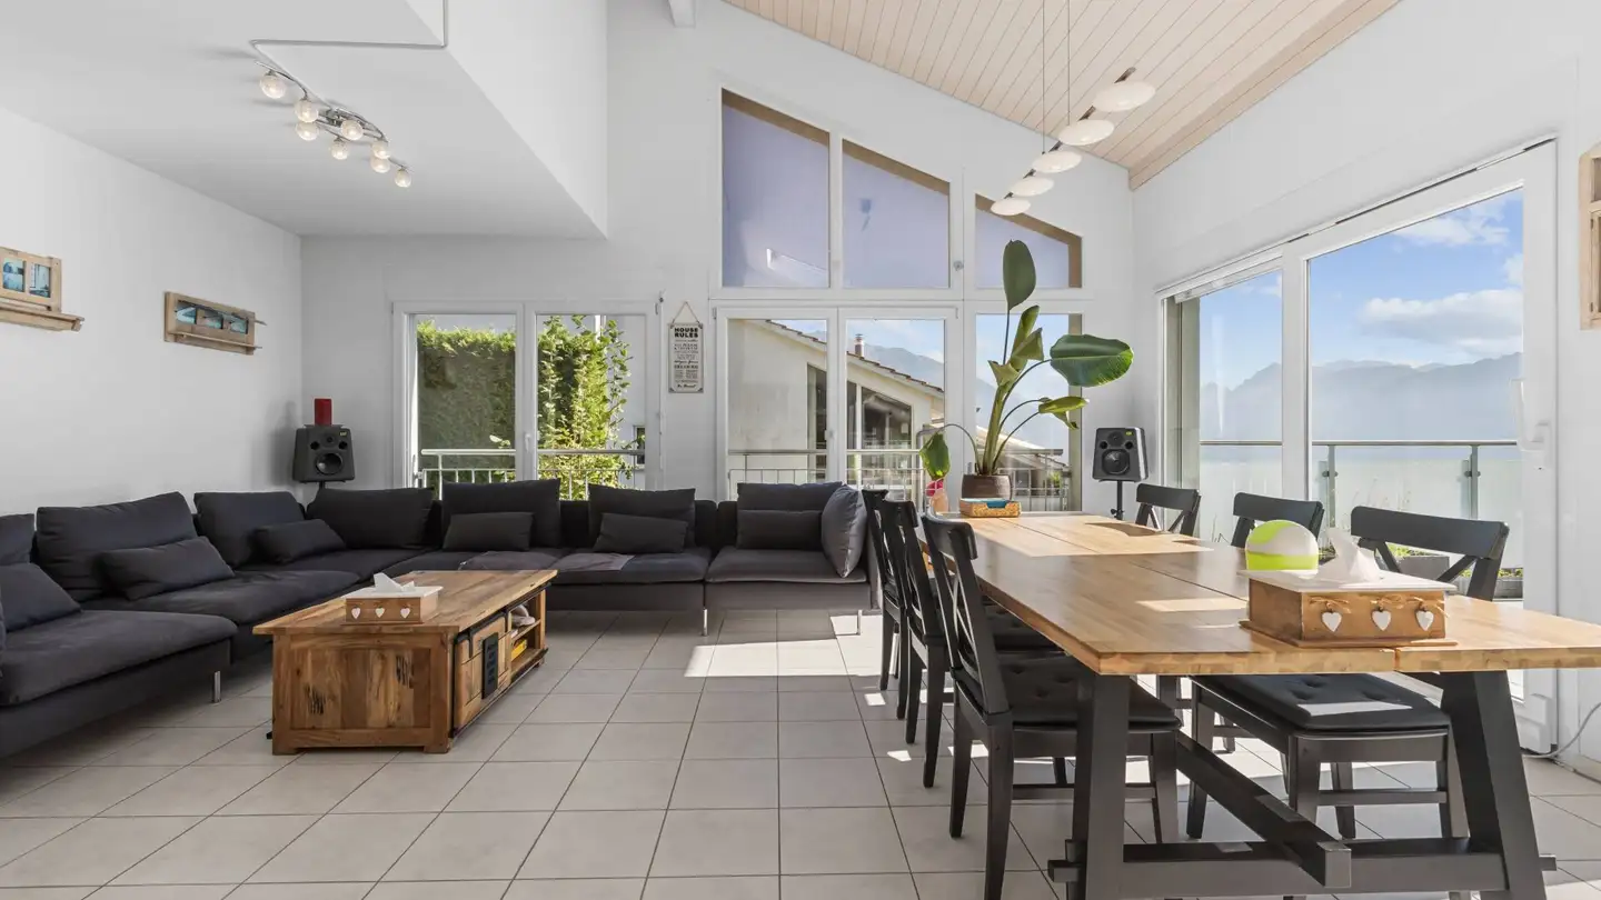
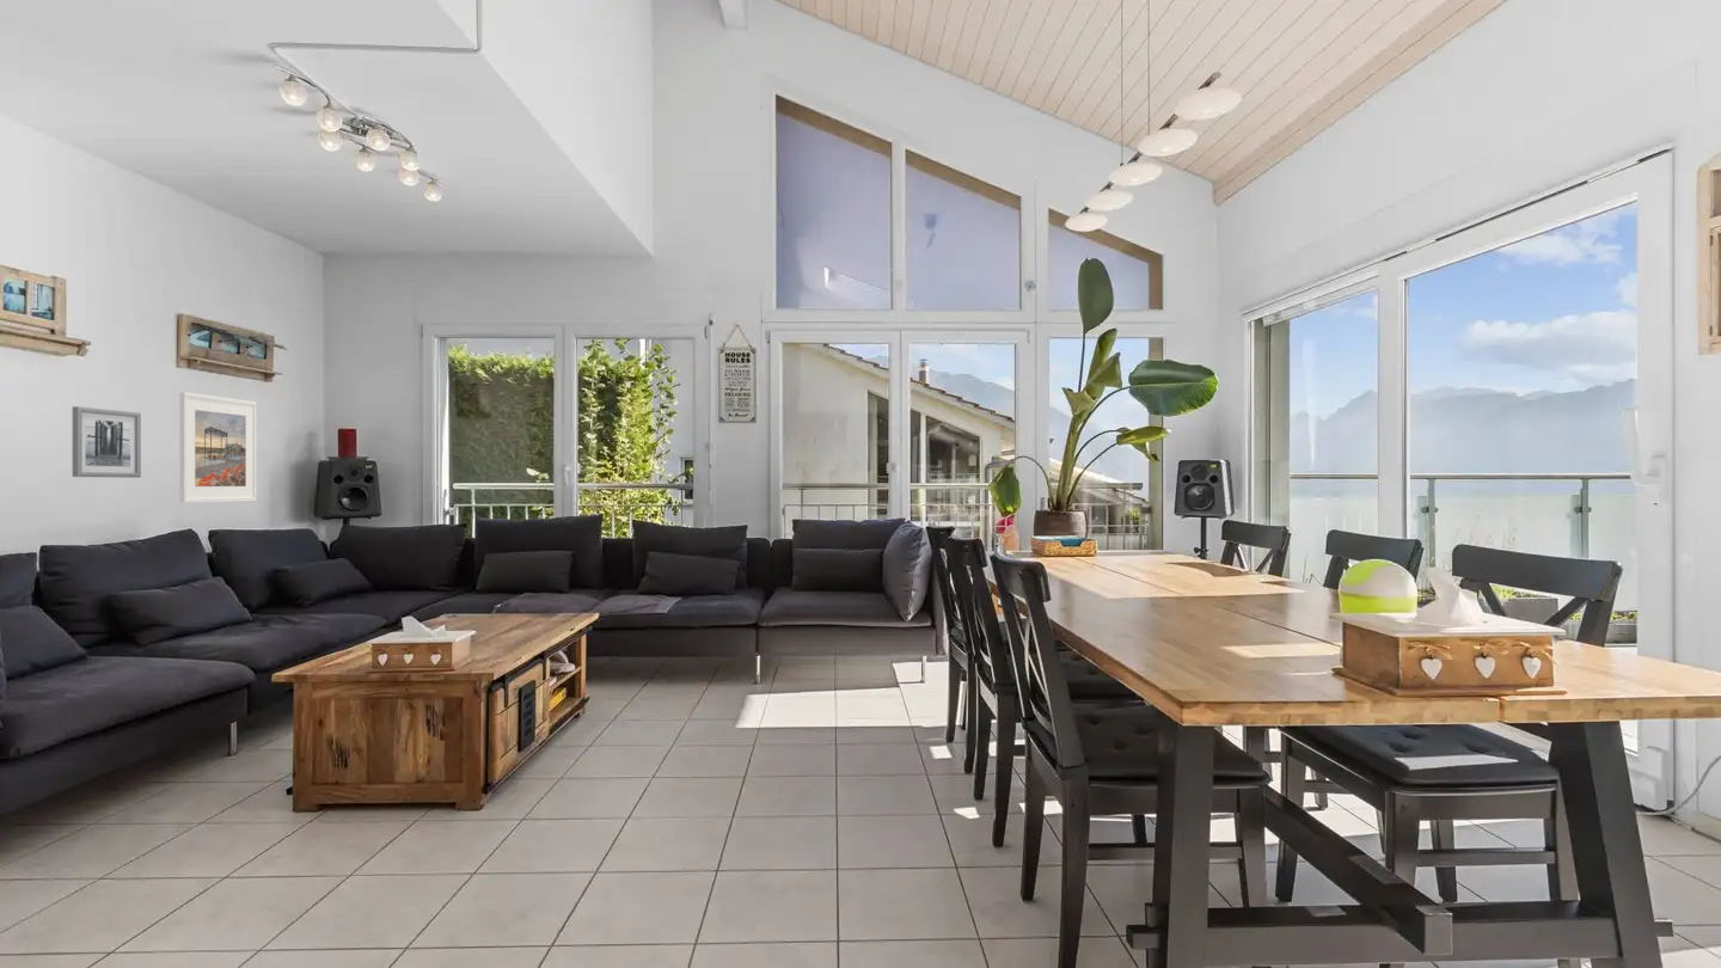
+ wall art (108, 443)
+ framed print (220, 449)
